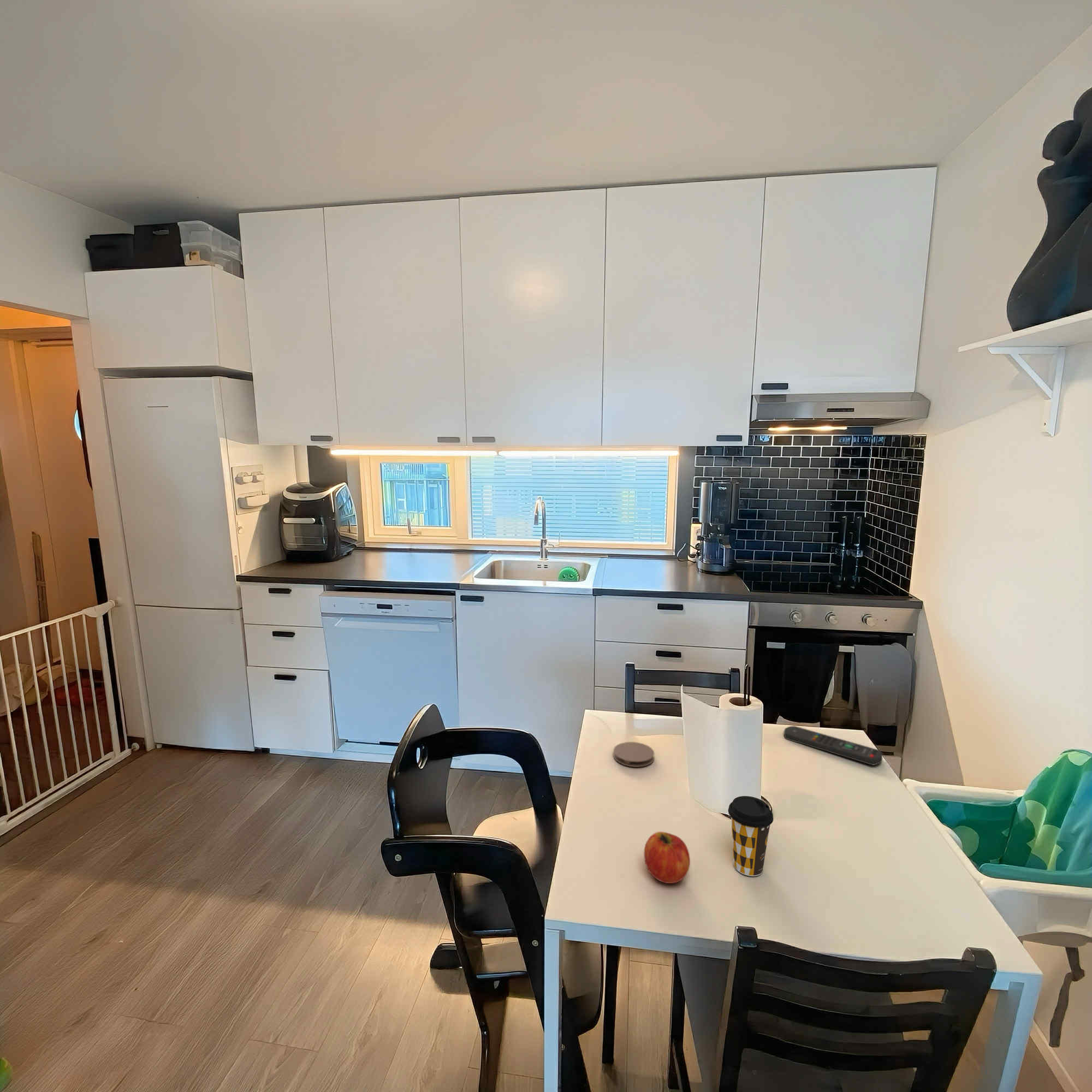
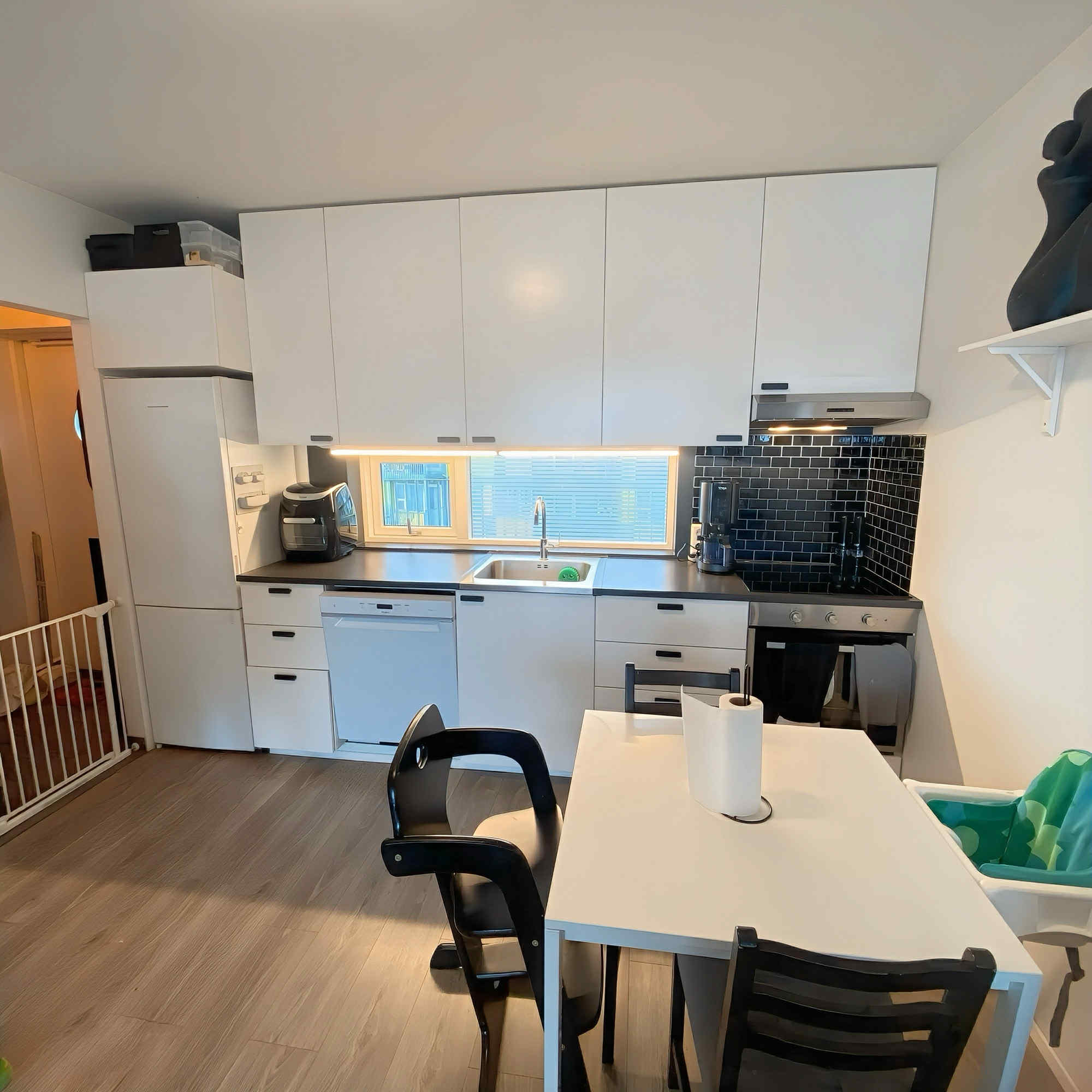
- remote control (831, 744)
- coaster (633, 753)
- fruit (667, 854)
- coffee cup (749, 836)
